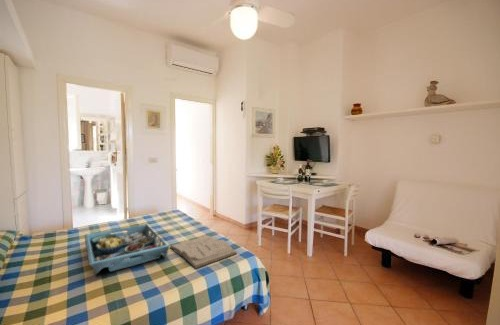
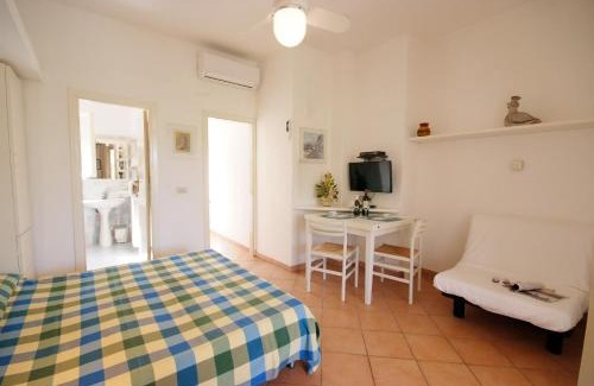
- serving tray (124, 245)
- book (202, 247)
